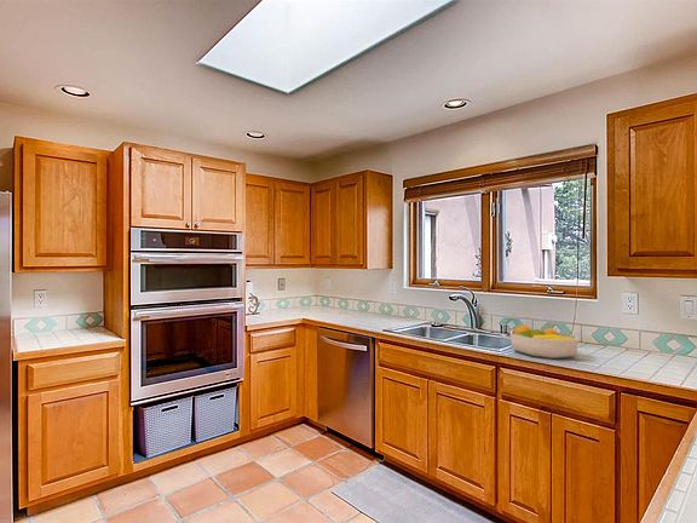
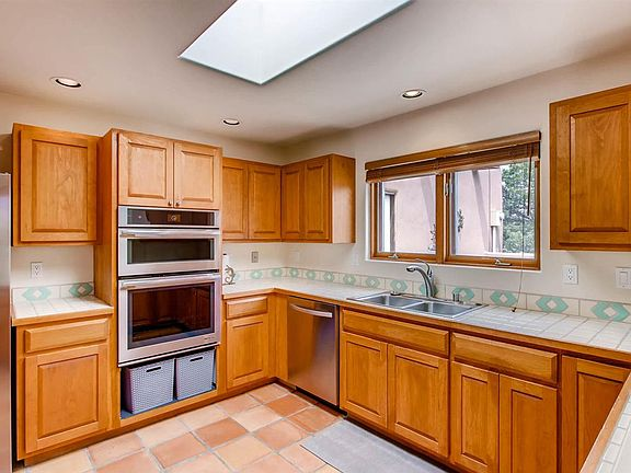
- fruit bowl (542, 339)
